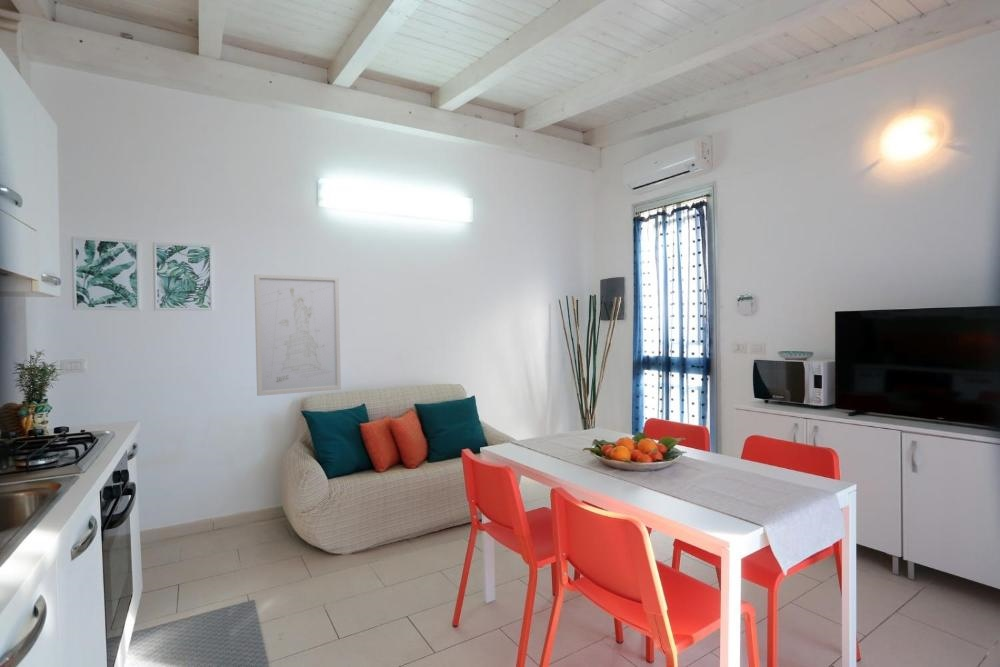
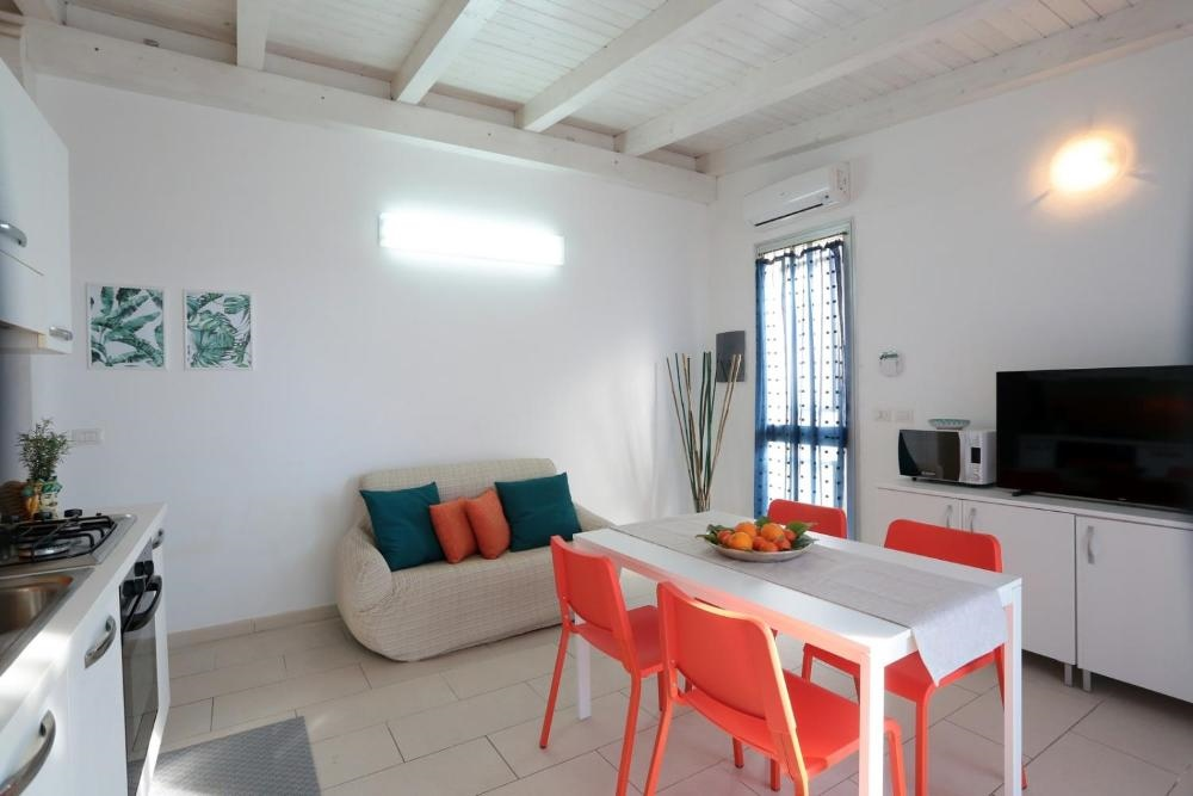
- wall art (299, 334)
